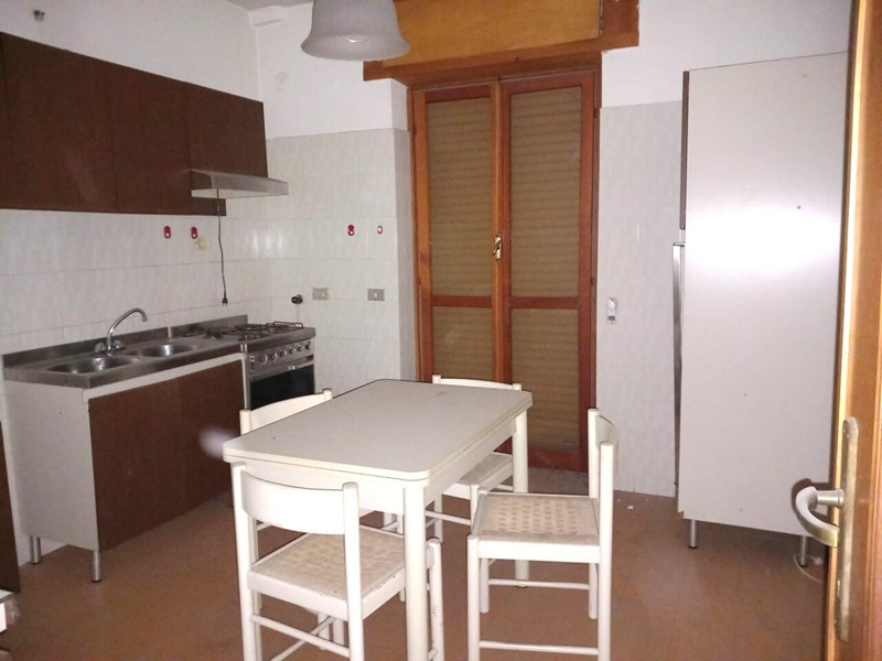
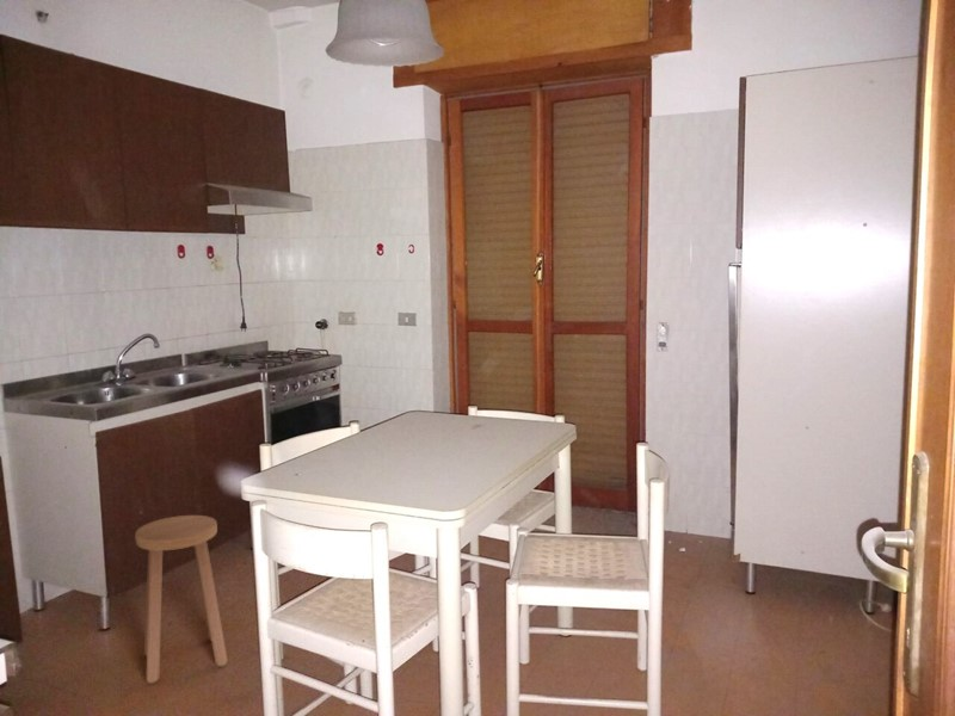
+ stool (201, 590)
